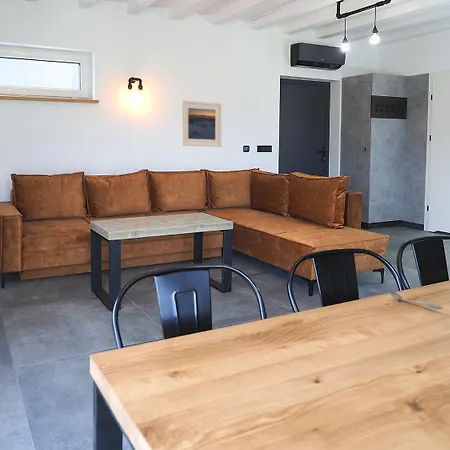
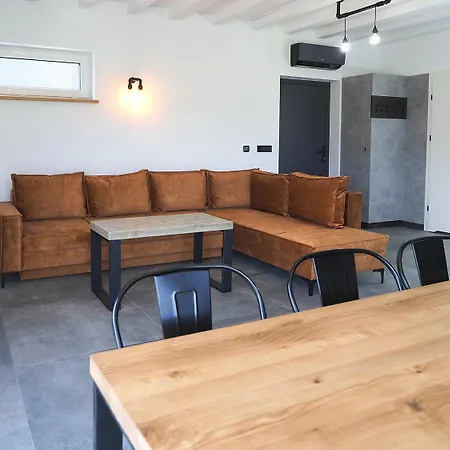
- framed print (201, 124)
- spoon (414, 301)
